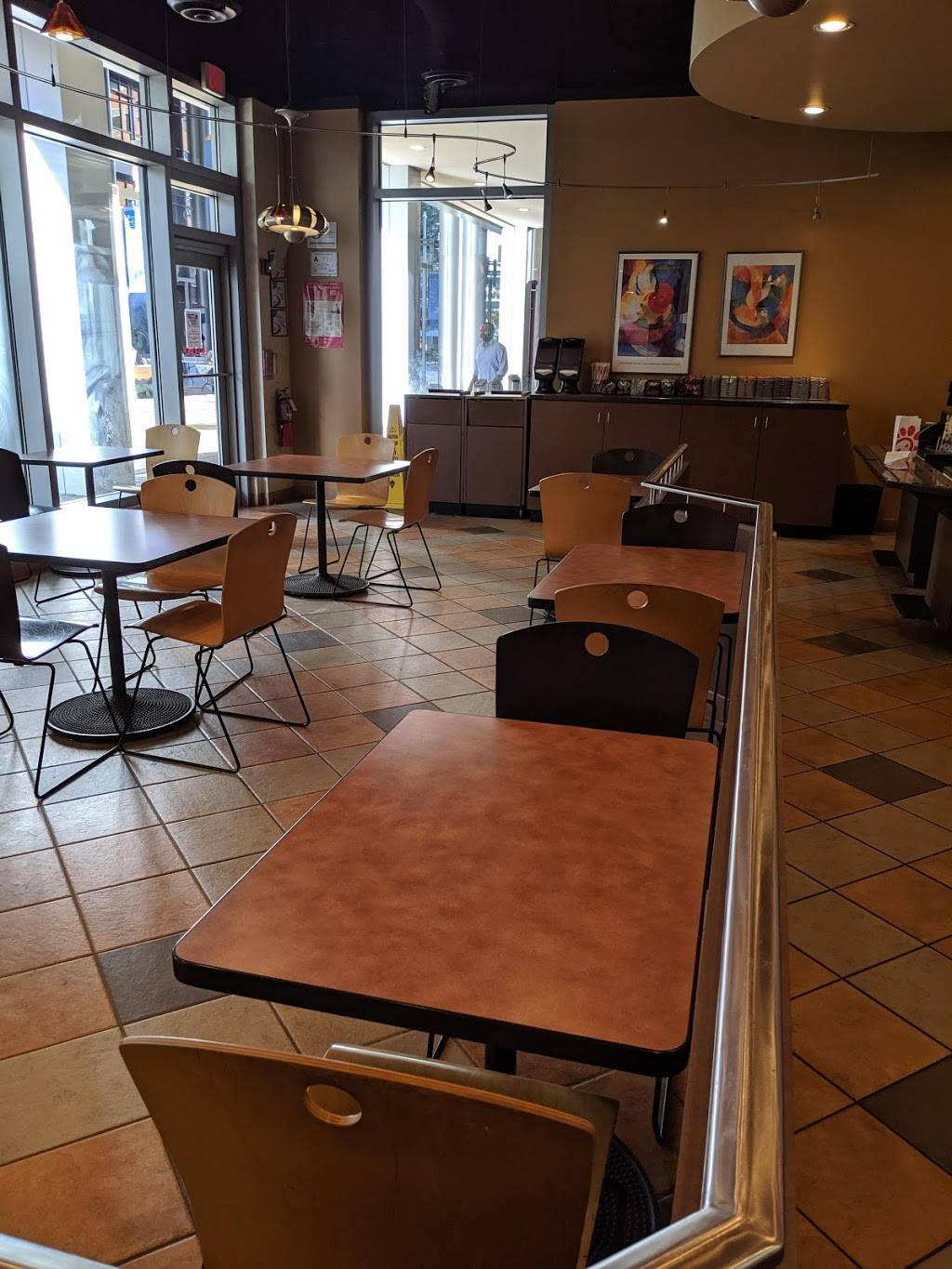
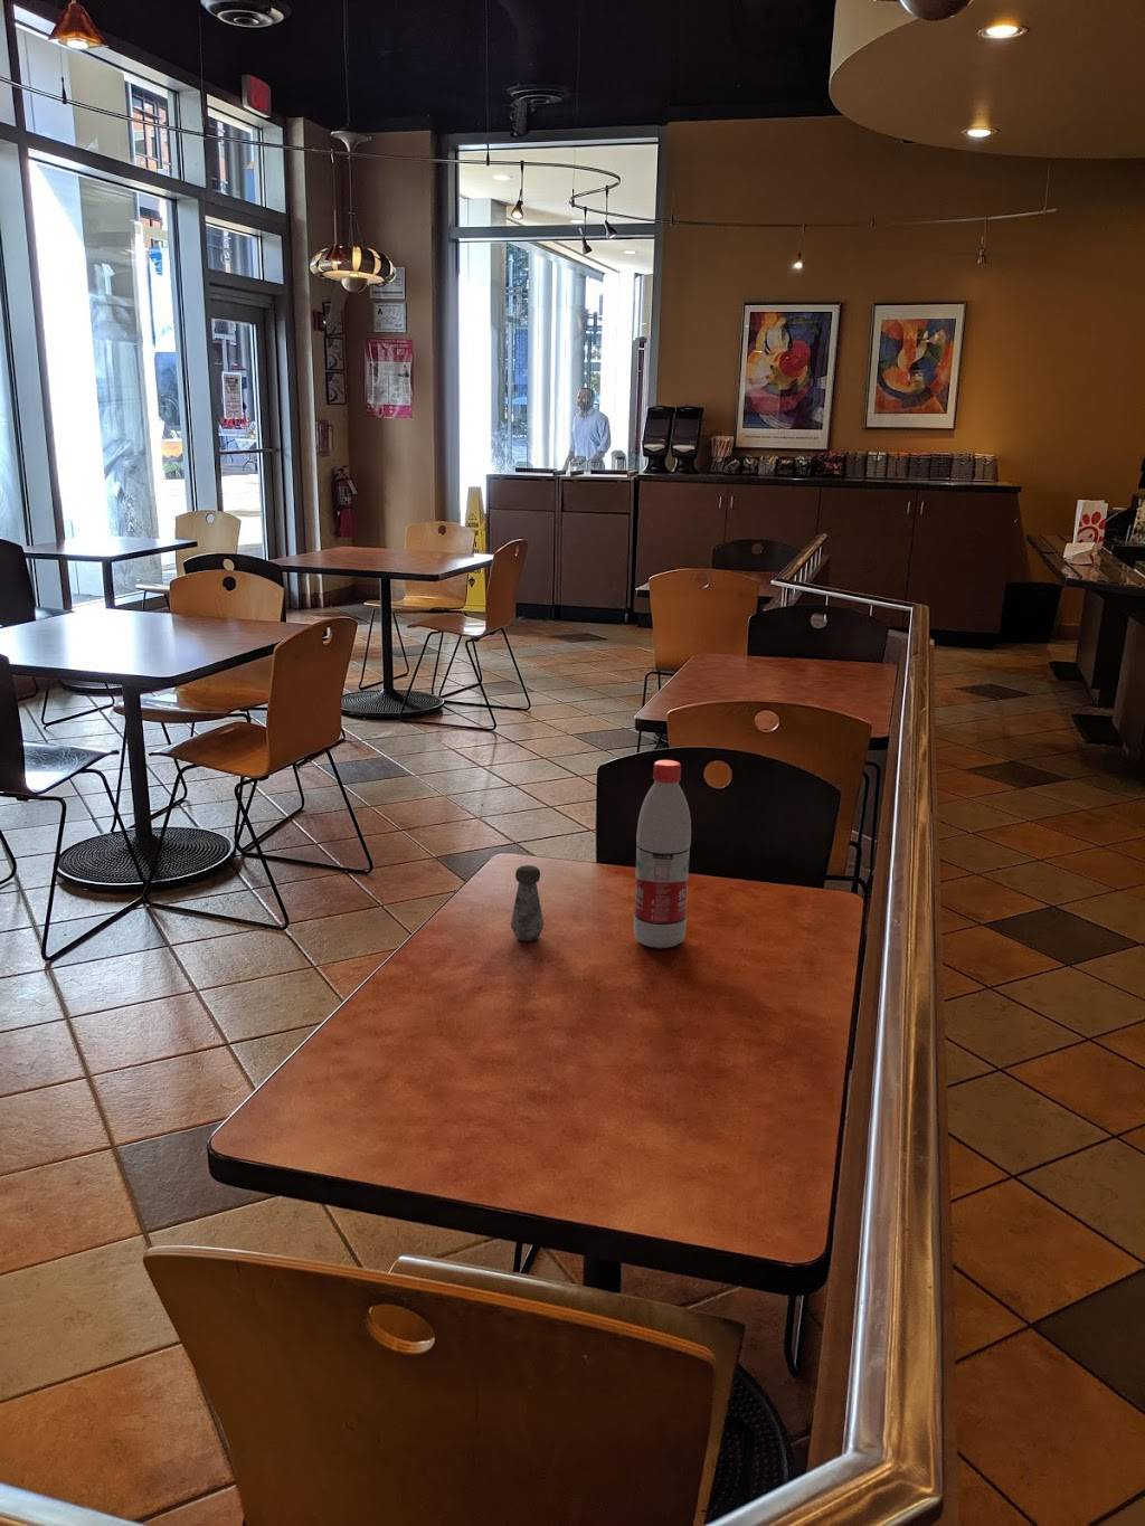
+ salt shaker (527, 902)
+ water bottle (662, 853)
